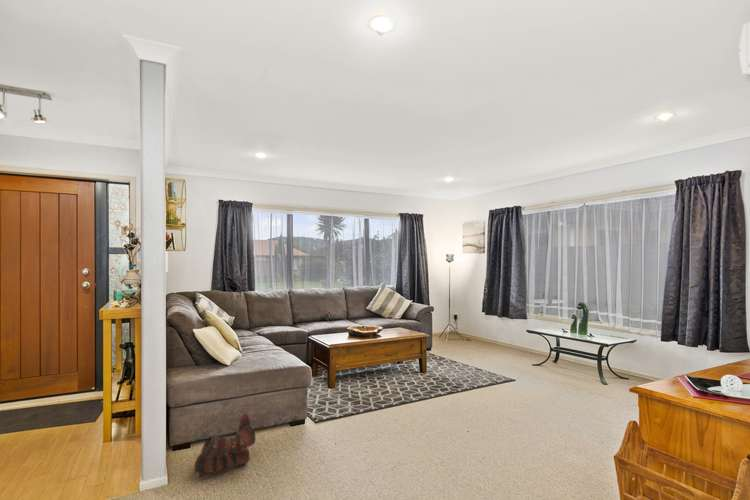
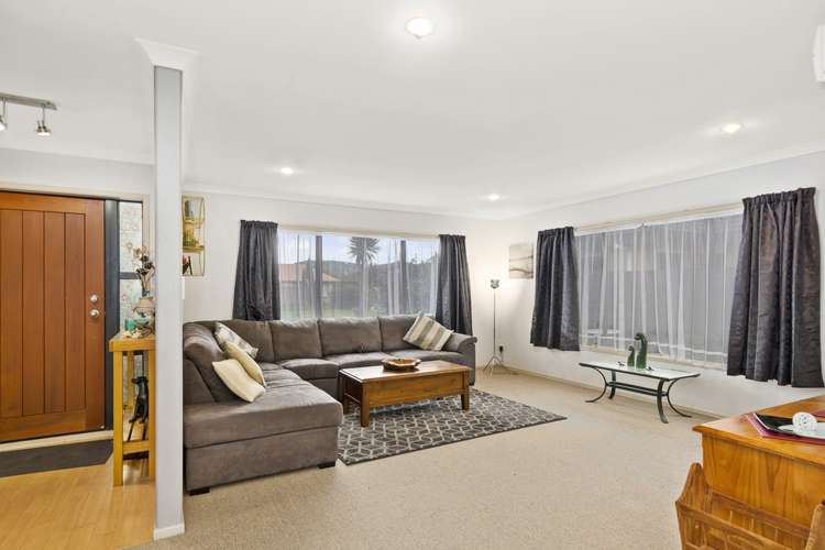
- boots (222, 445)
